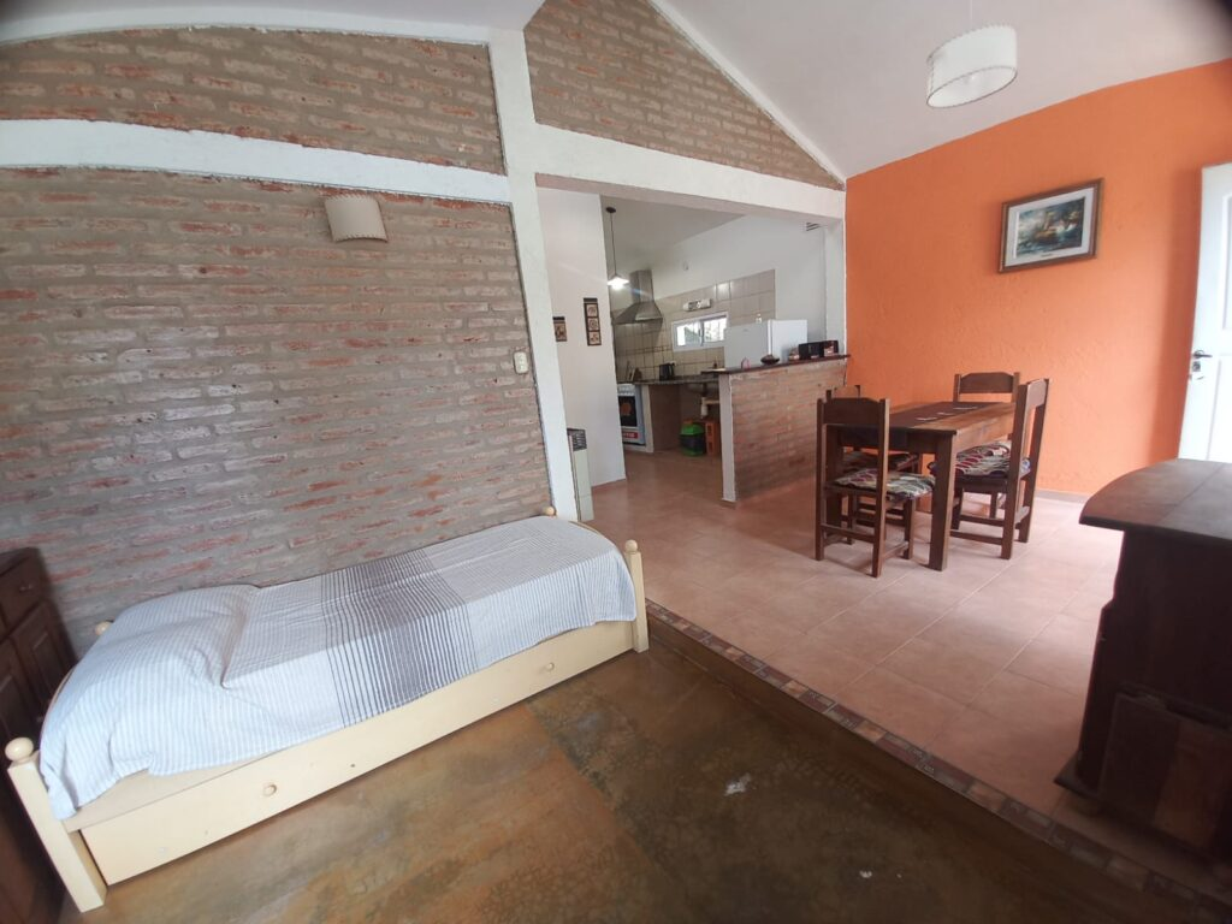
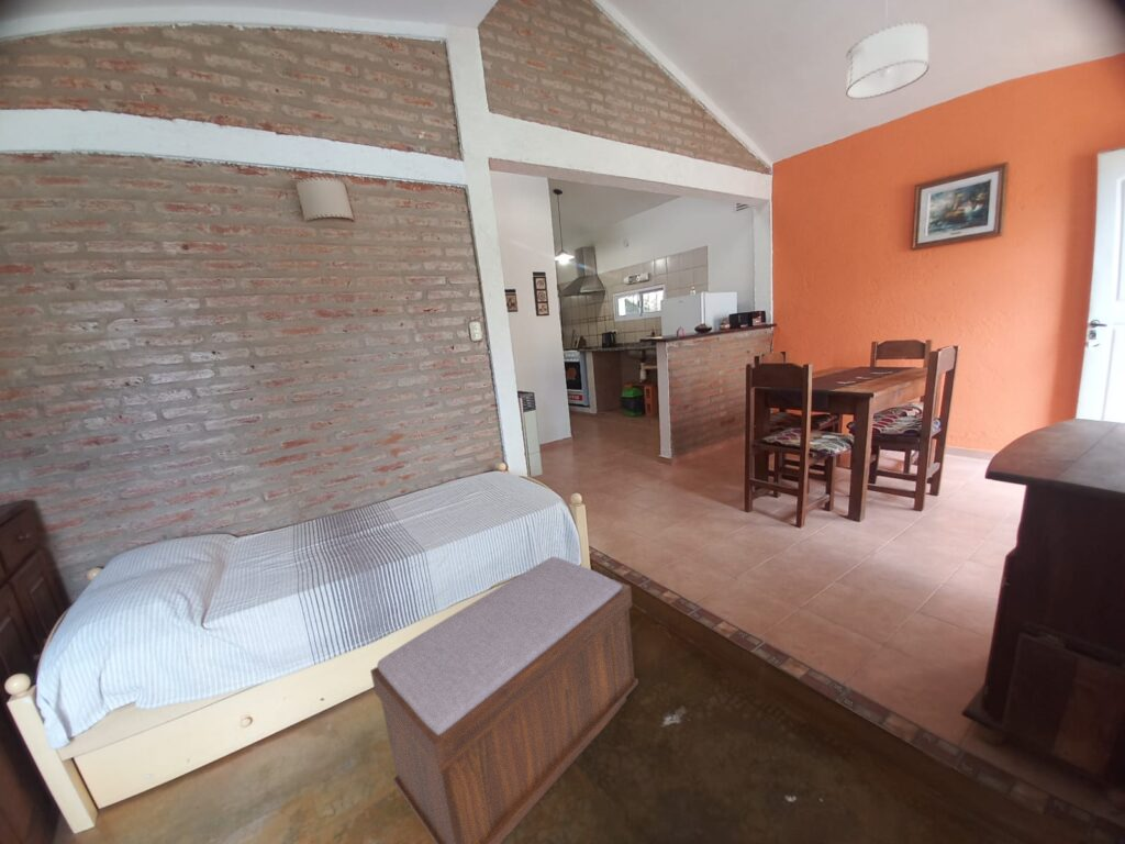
+ bench (520, 679)
